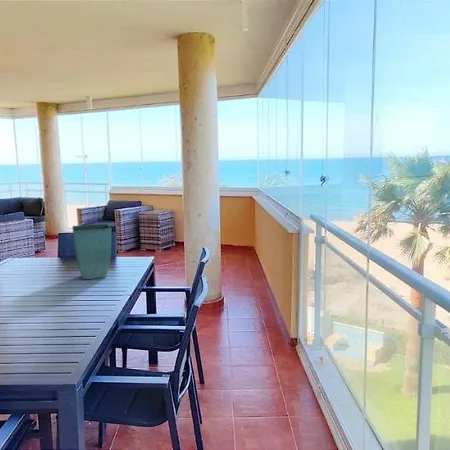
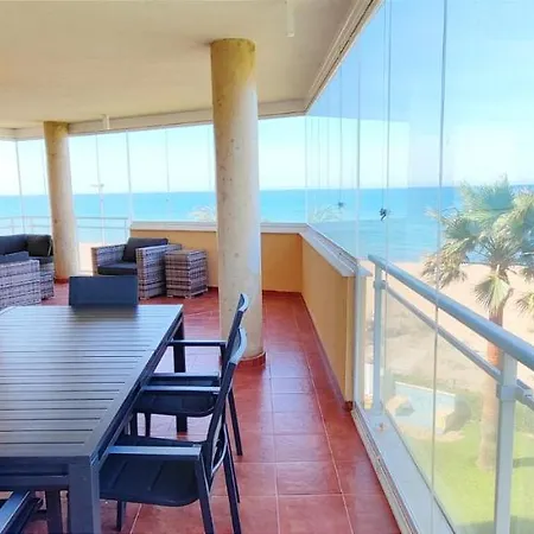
- flower pot (92, 251)
